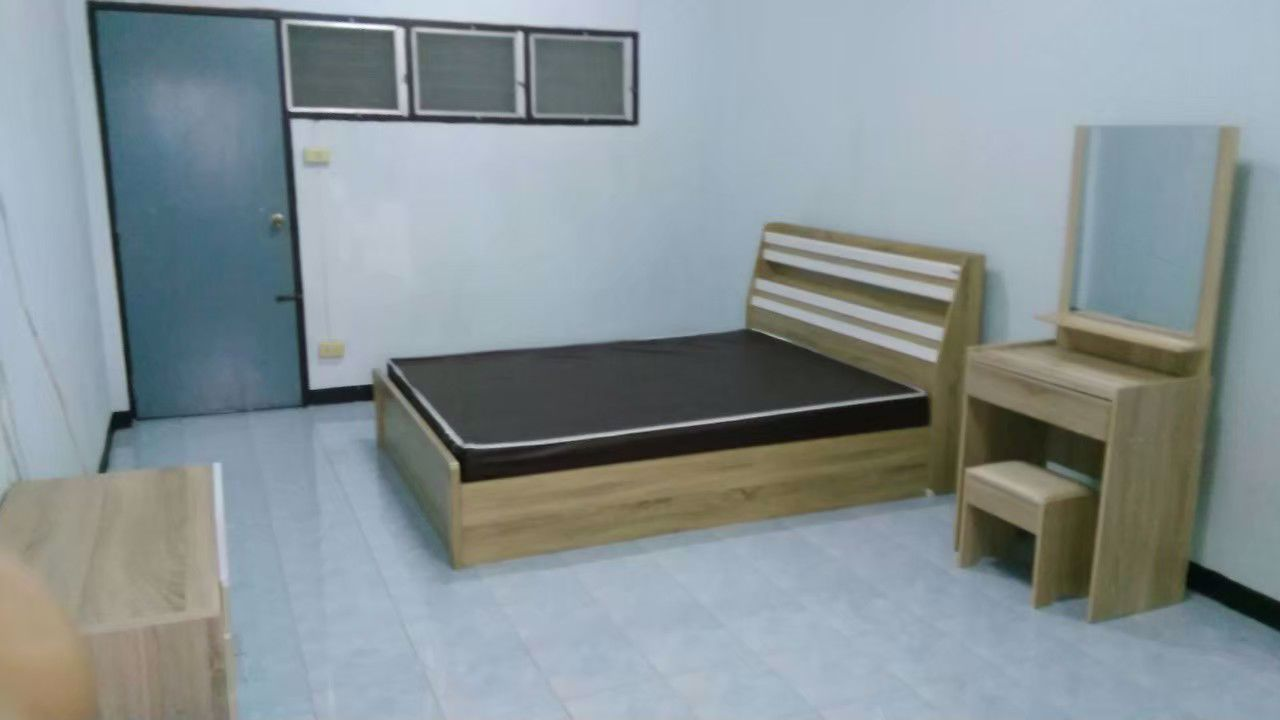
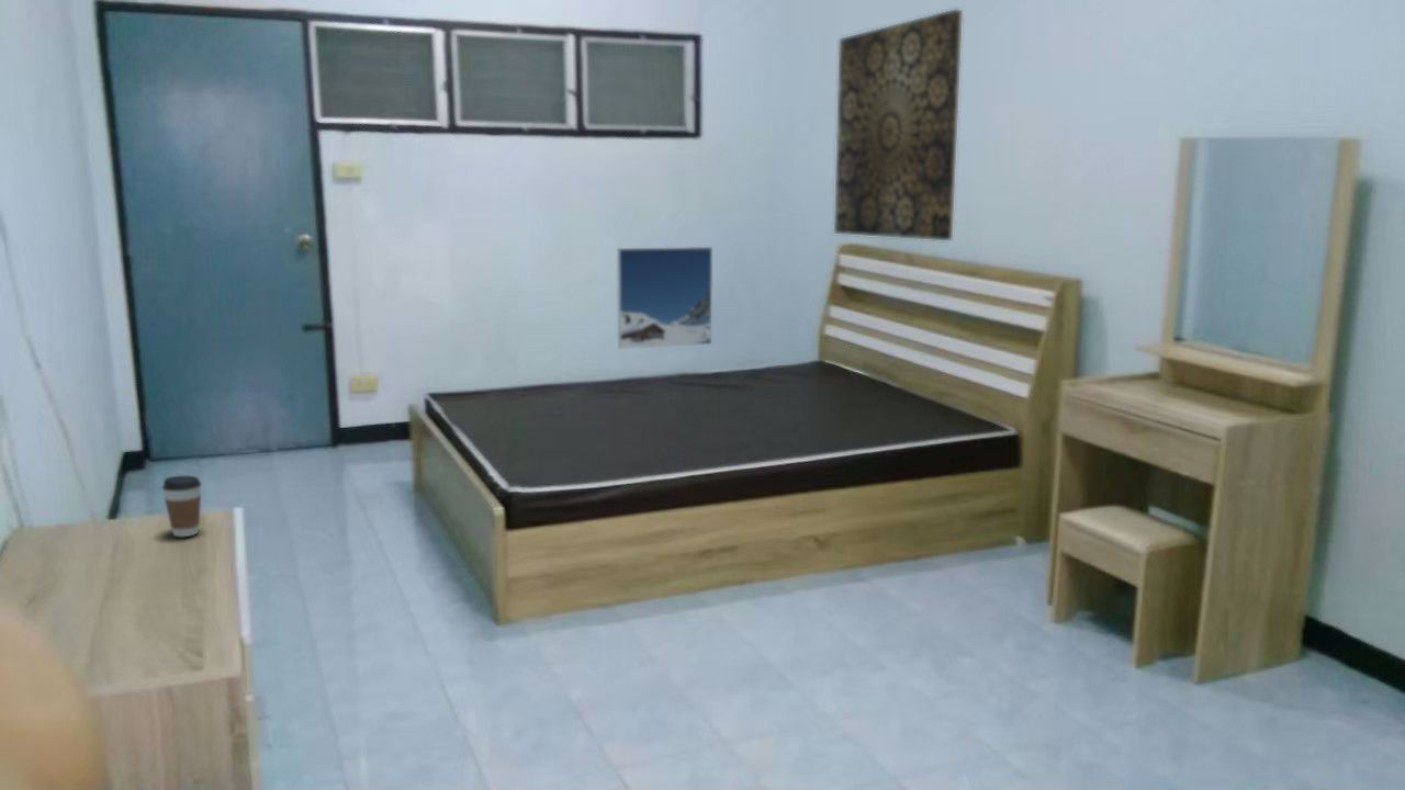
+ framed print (665, 296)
+ wall art (891, 133)
+ coffee cup (183, 506)
